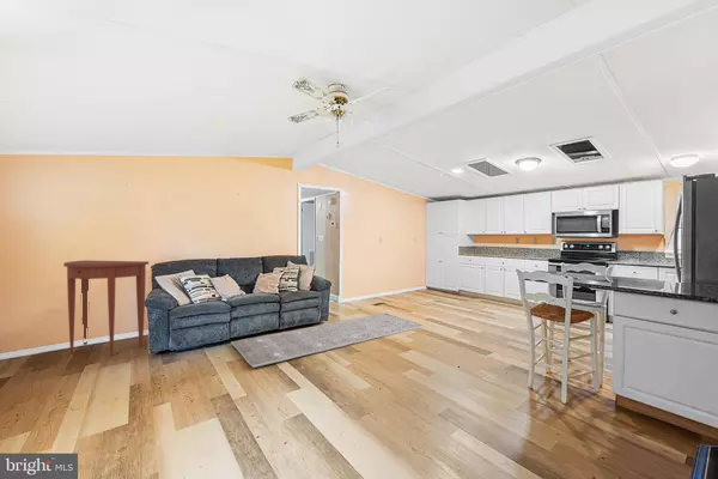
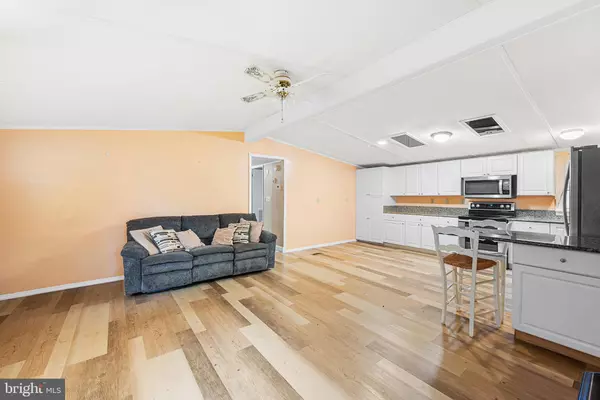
- console table (108, 304)
- rug (336, 333)
